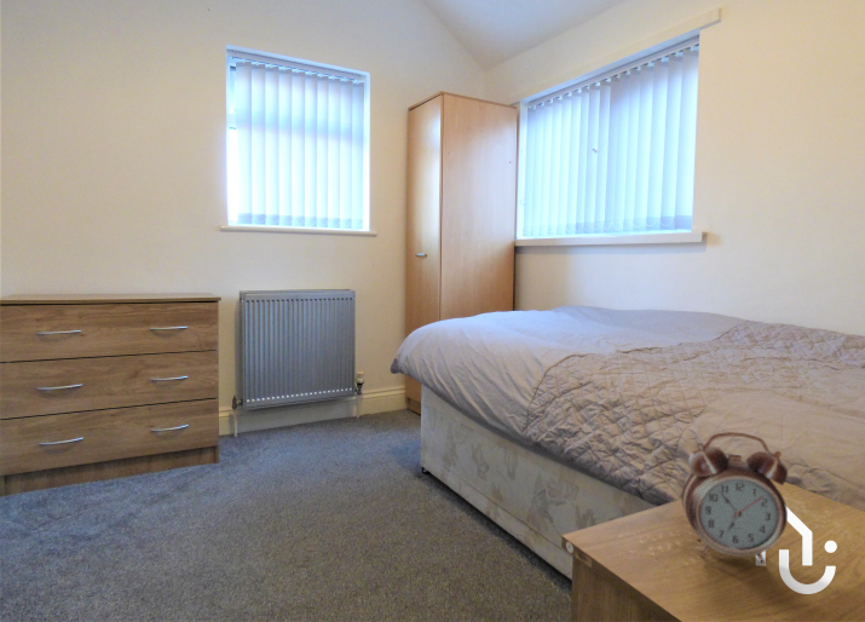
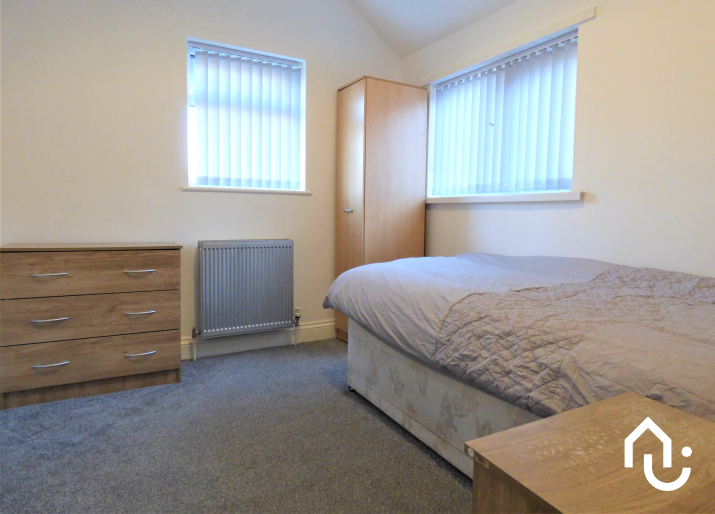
- alarm clock (733, 494)
